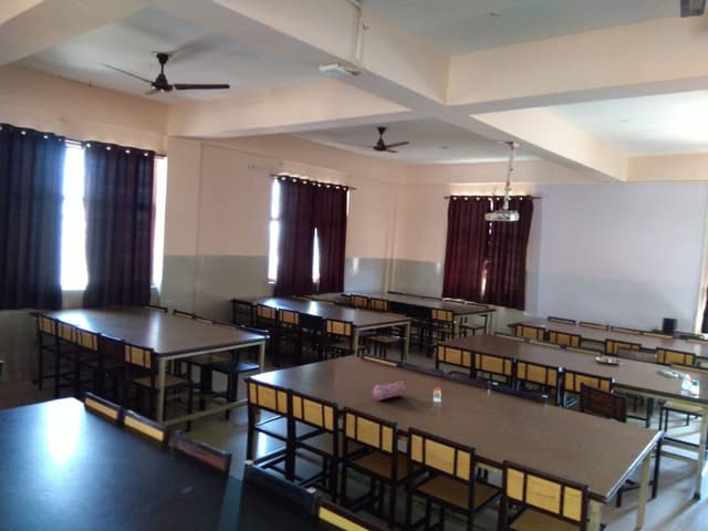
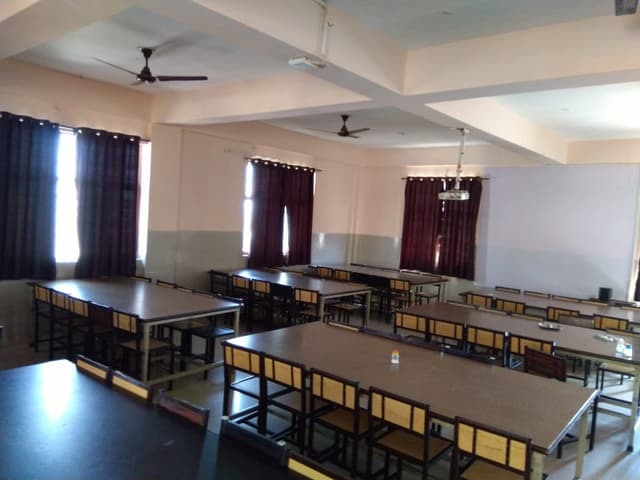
- pencil case (389, 389)
